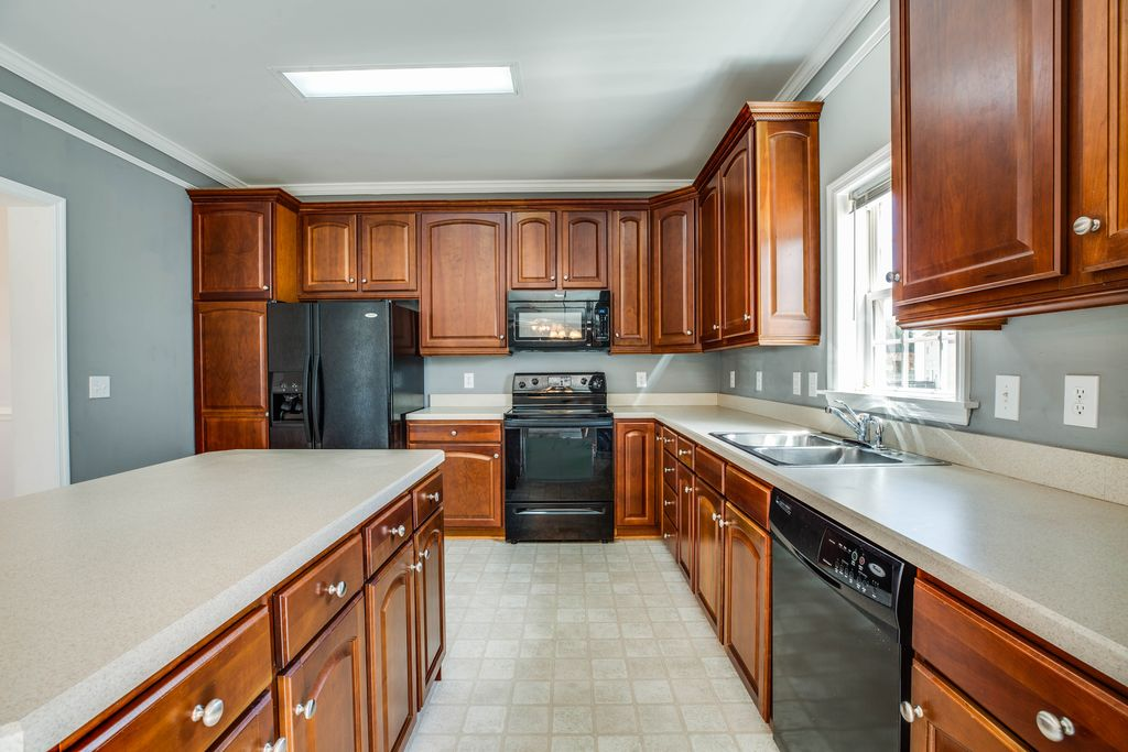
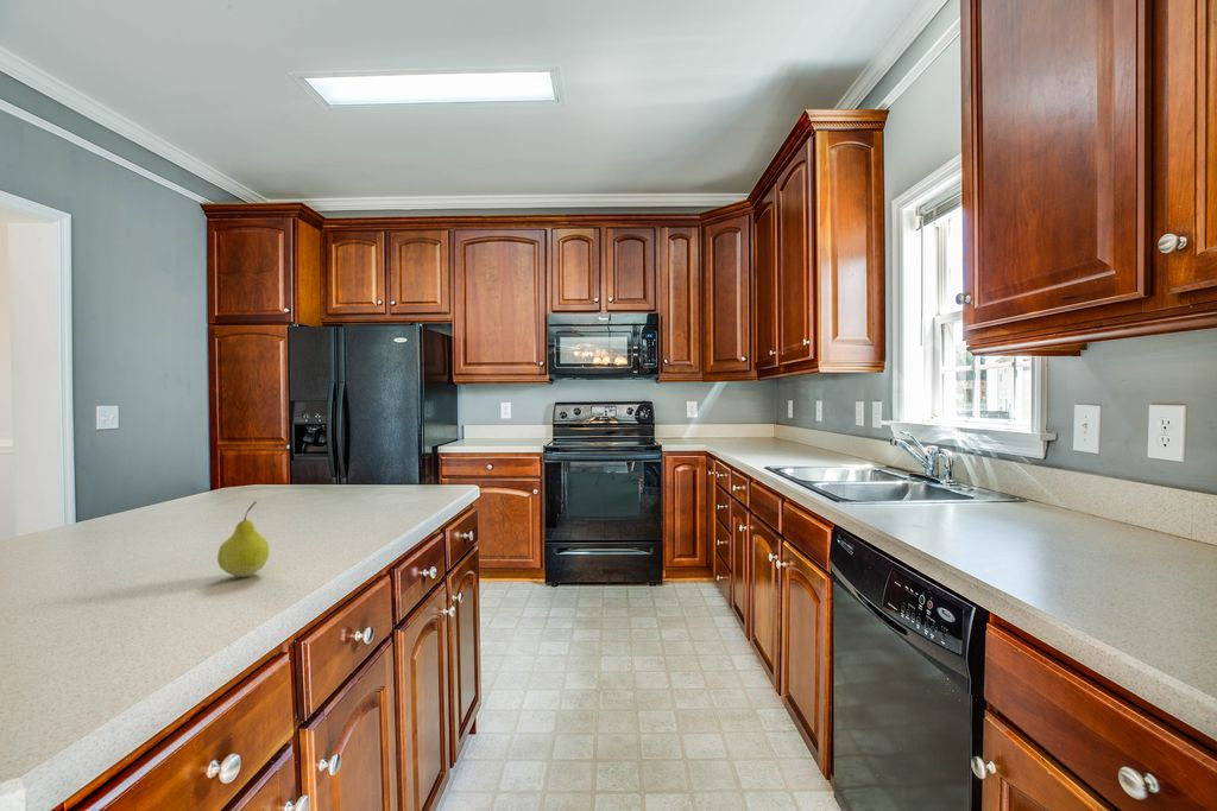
+ fruit (244, 538)
